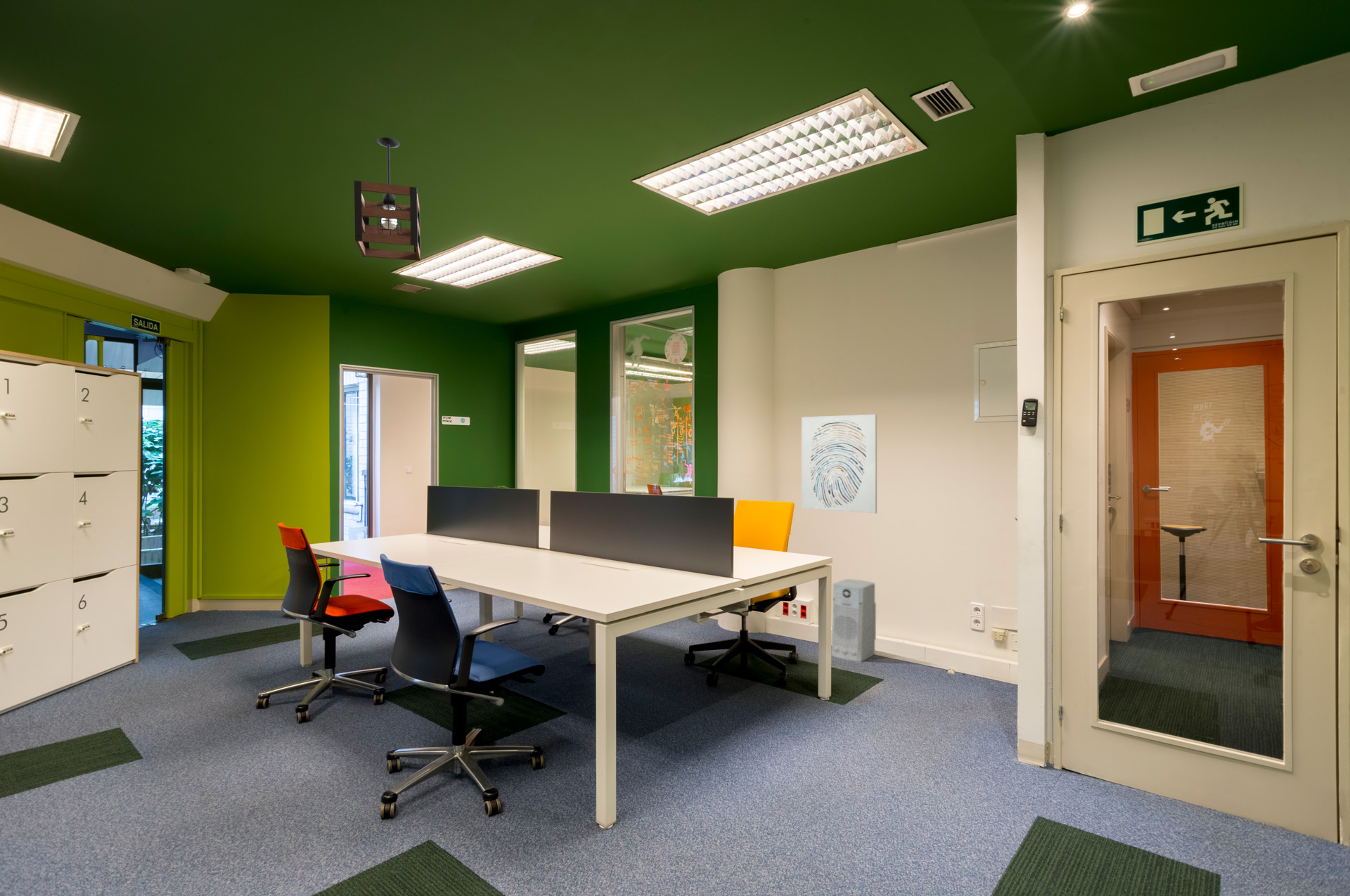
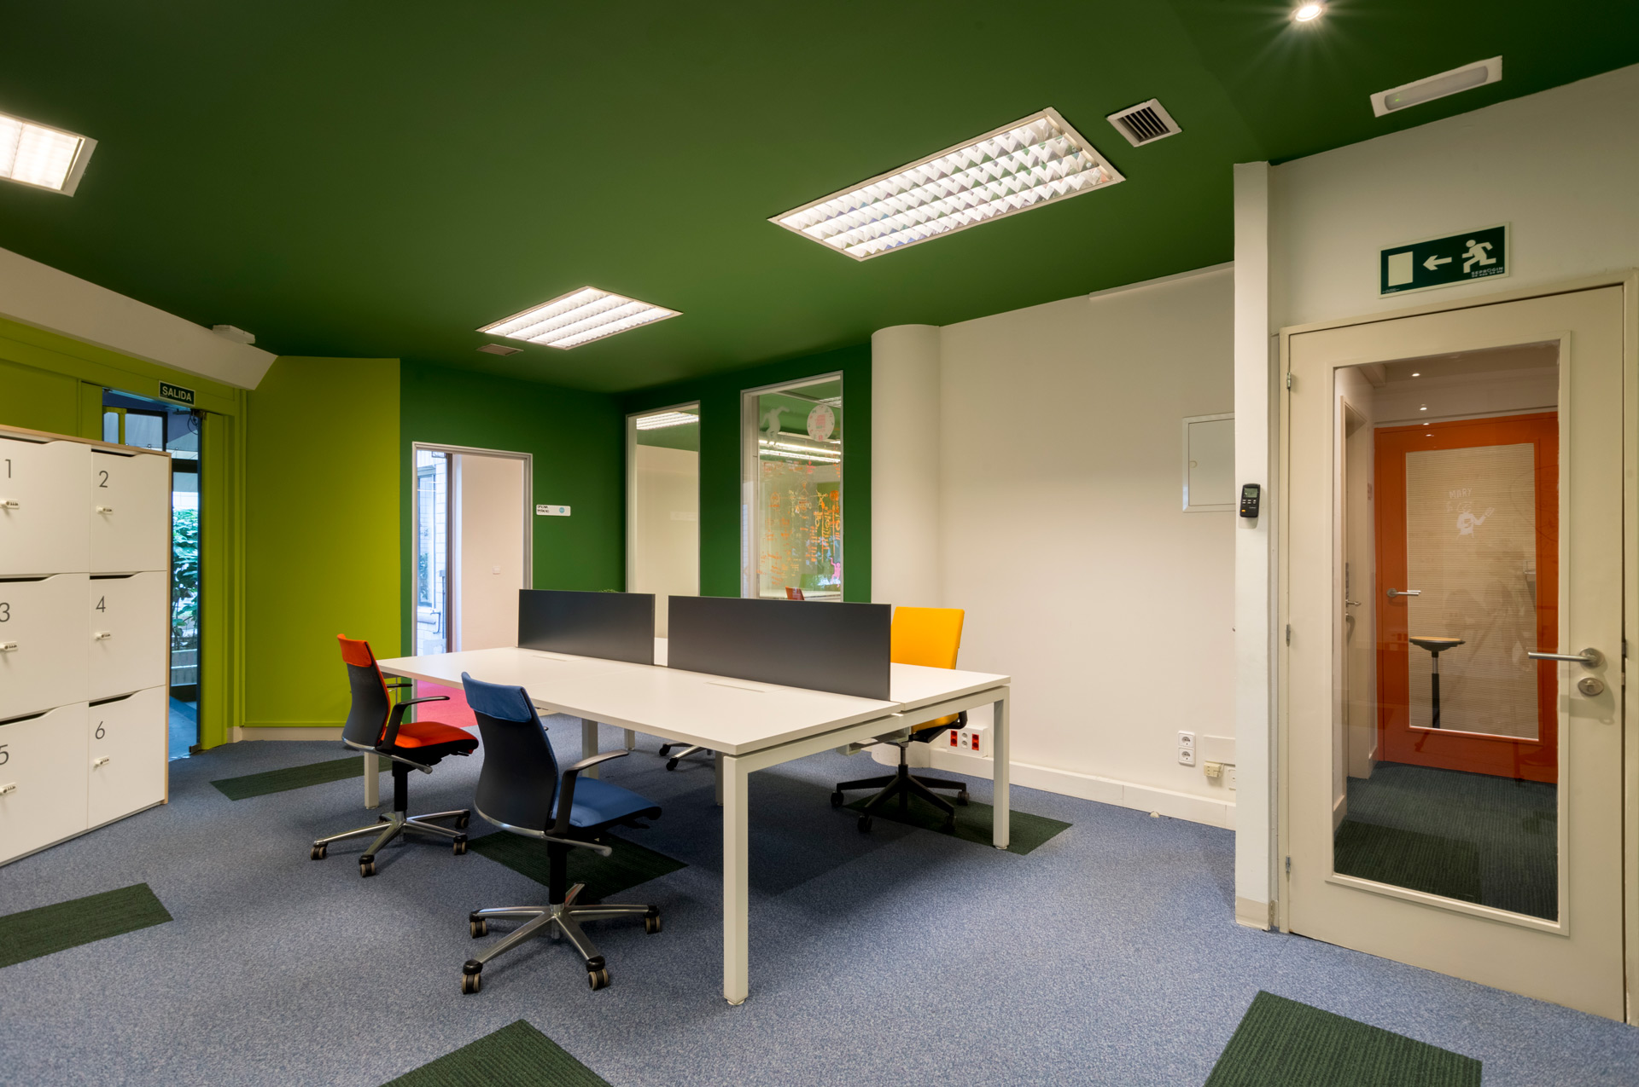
- air purifier (854, 618)
- wall art (837, 463)
- pendant light (389, 196)
